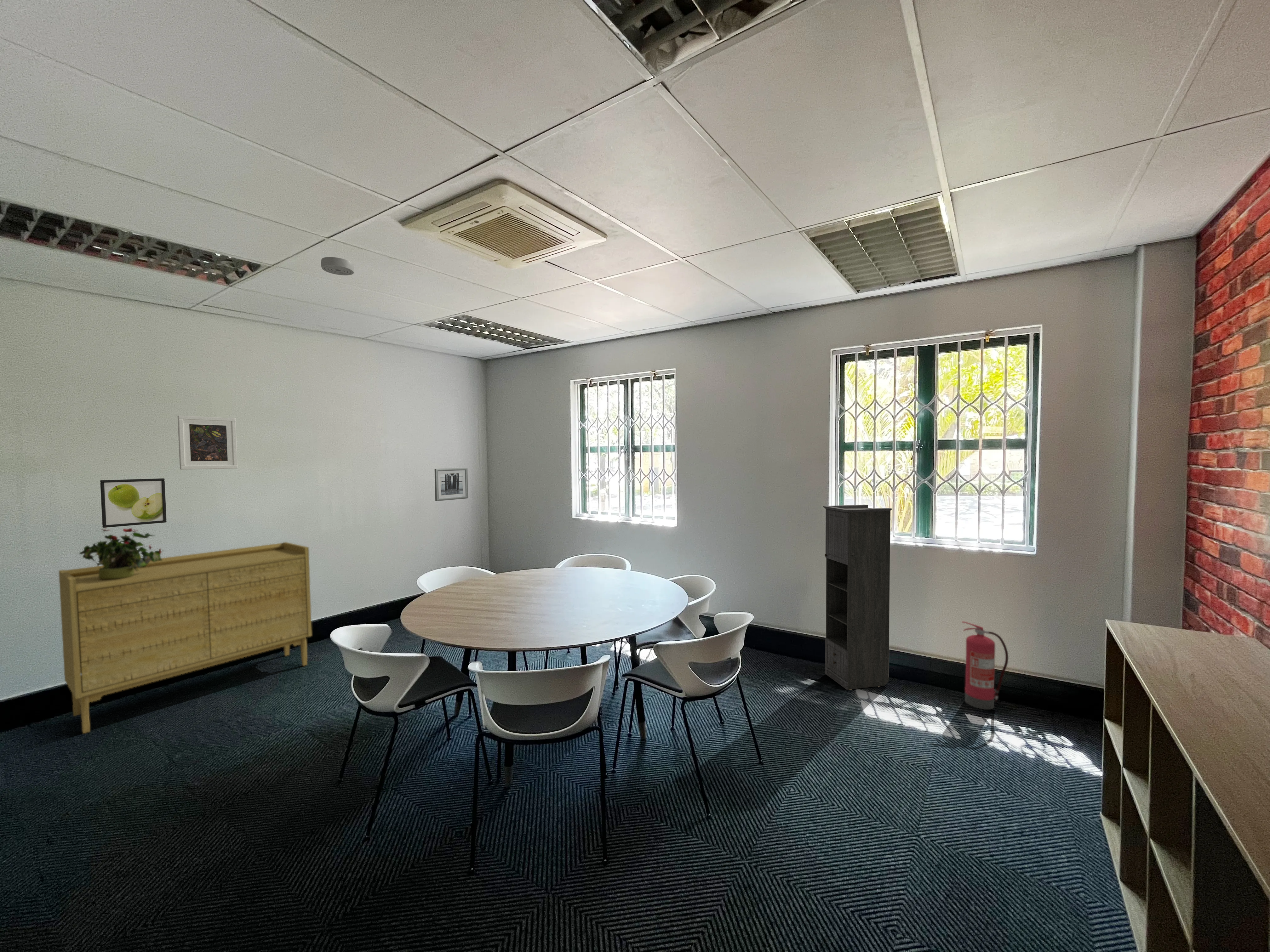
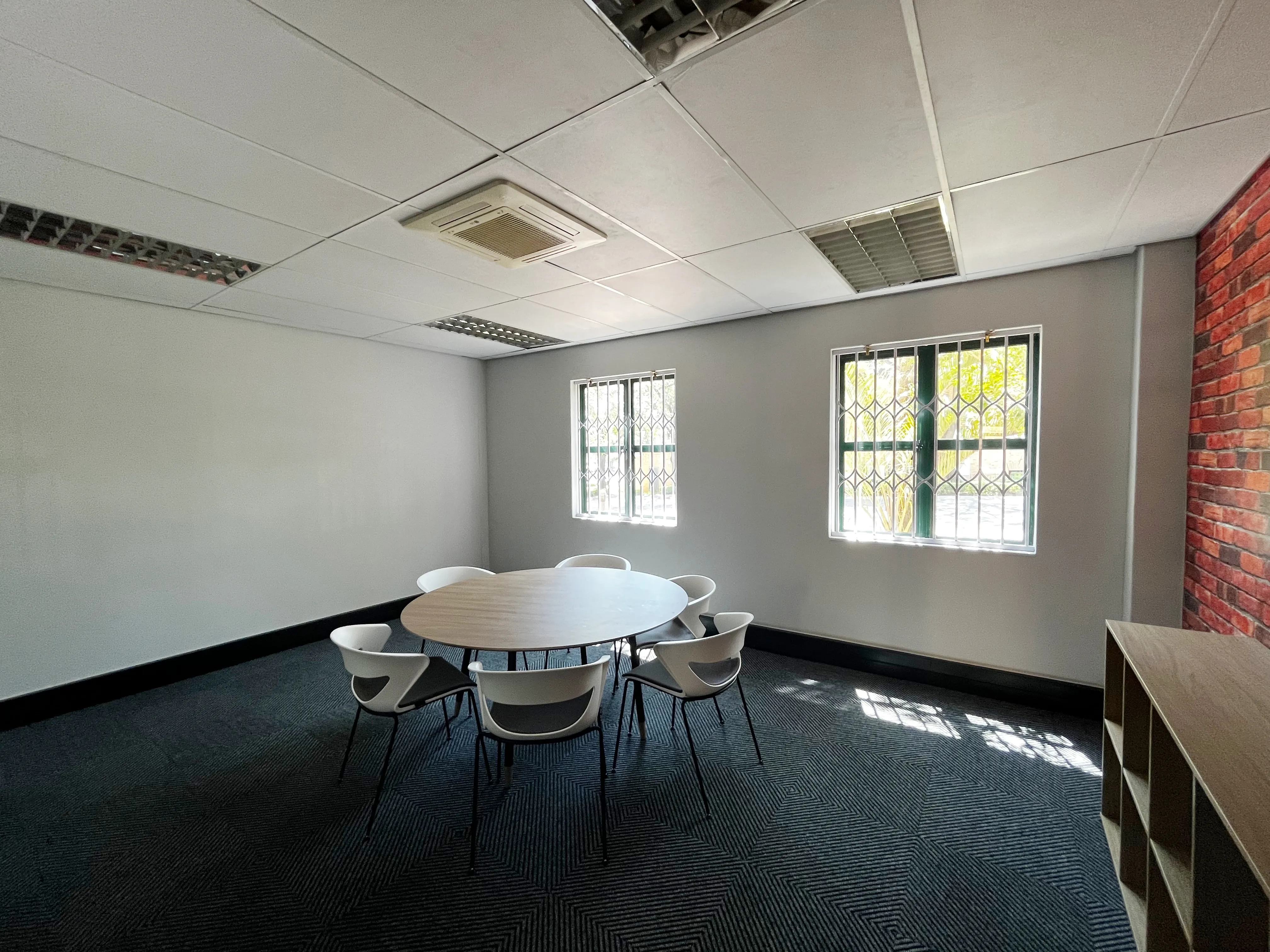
- wall art (452, 484)
- smoke detector (338, 266)
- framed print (134, 502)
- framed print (209, 443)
- fire extinguisher (984, 665)
- storage cabinet (856, 594)
- sideboard (200, 623)
- potted plant (122, 551)
